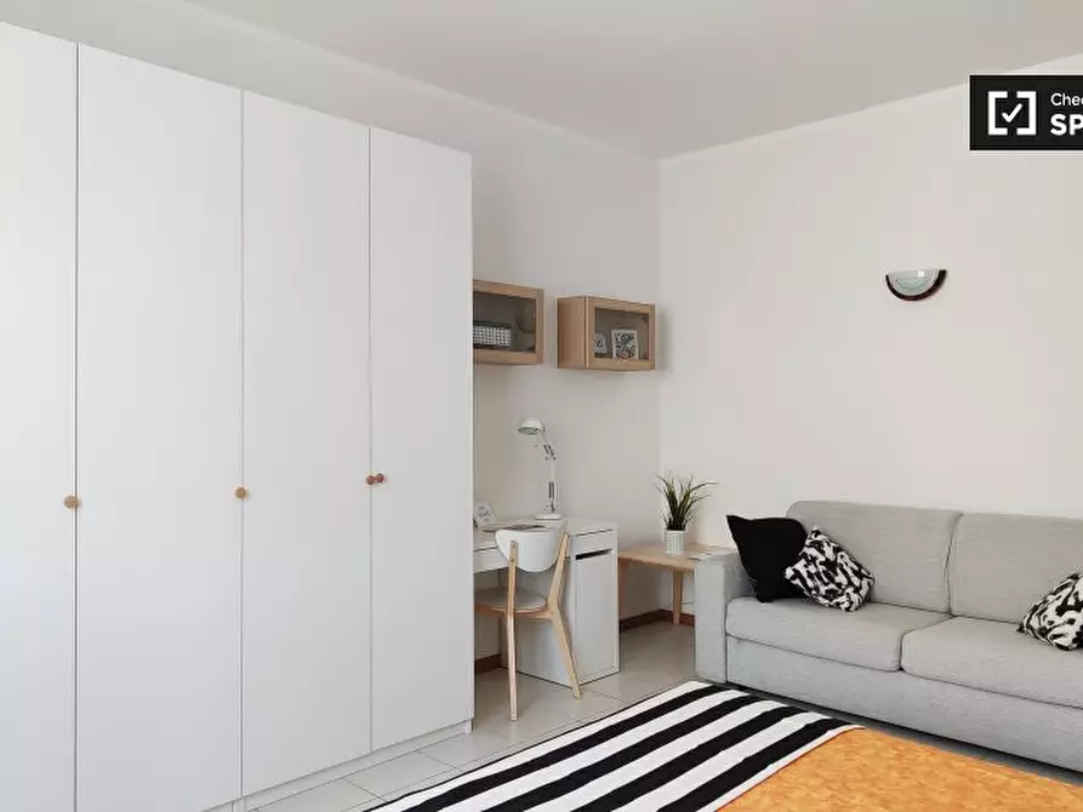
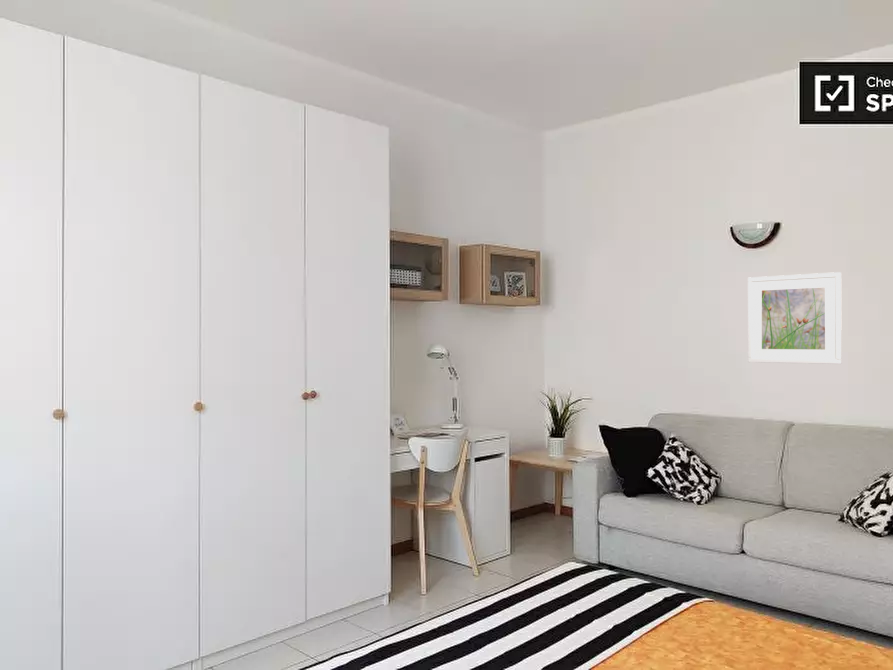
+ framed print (792, 319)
